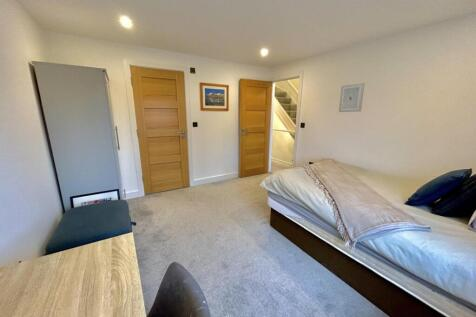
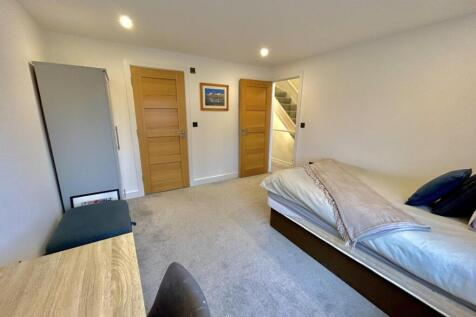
- wall art (350, 98)
